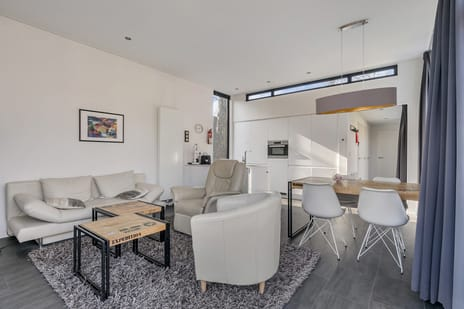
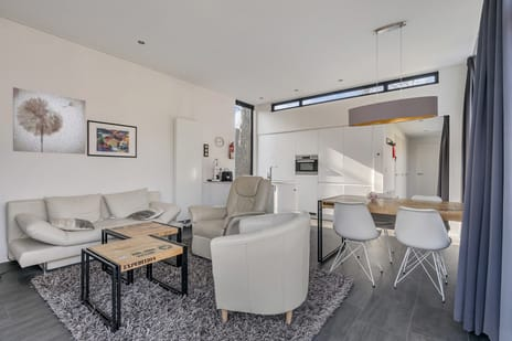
+ wall art (52, 124)
